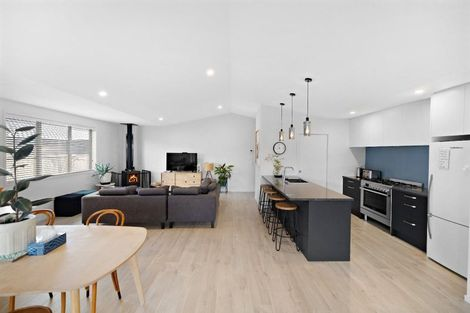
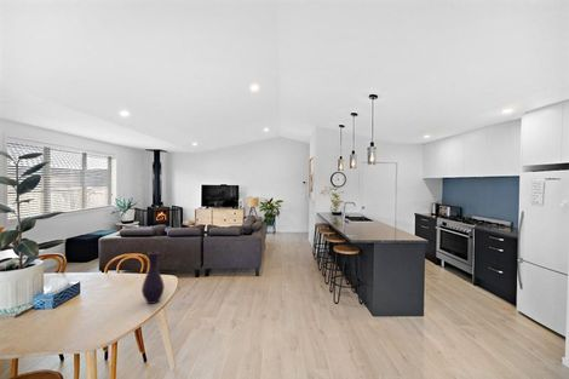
+ vase (153, 276)
